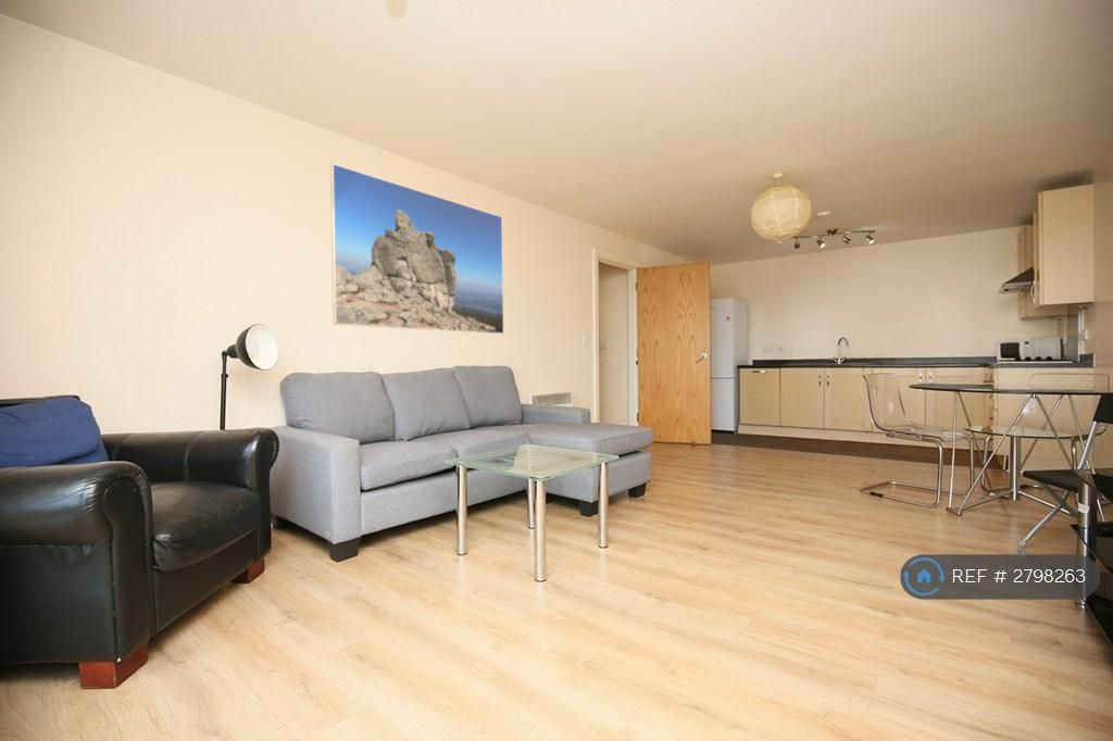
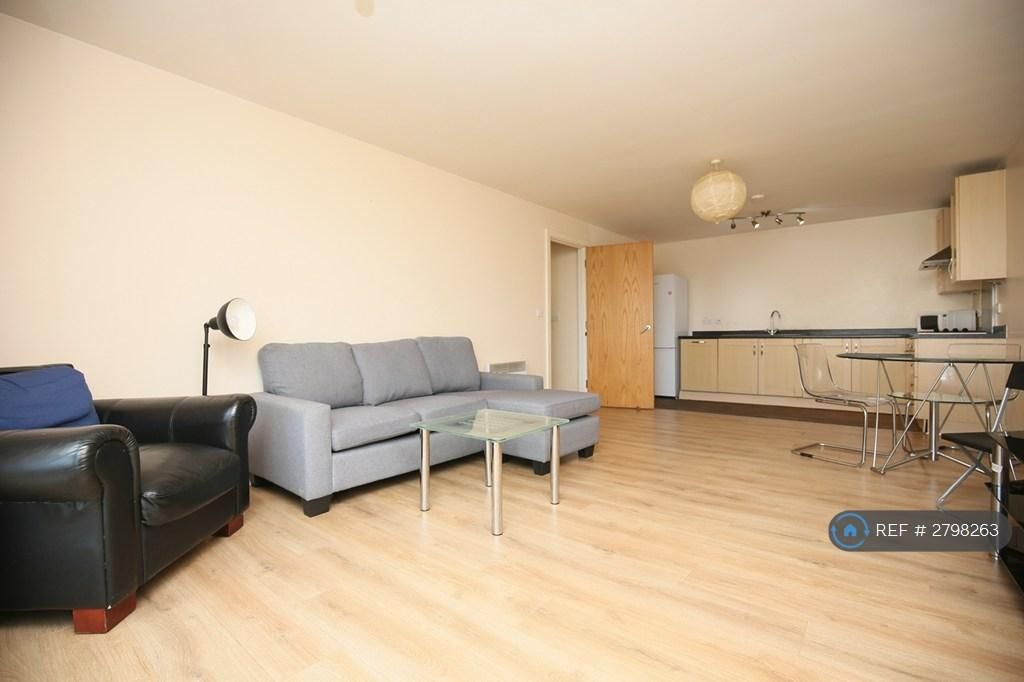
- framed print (430, 262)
